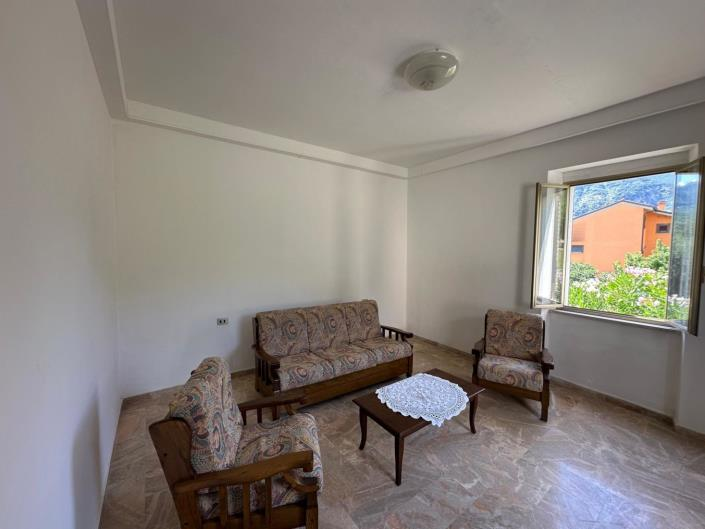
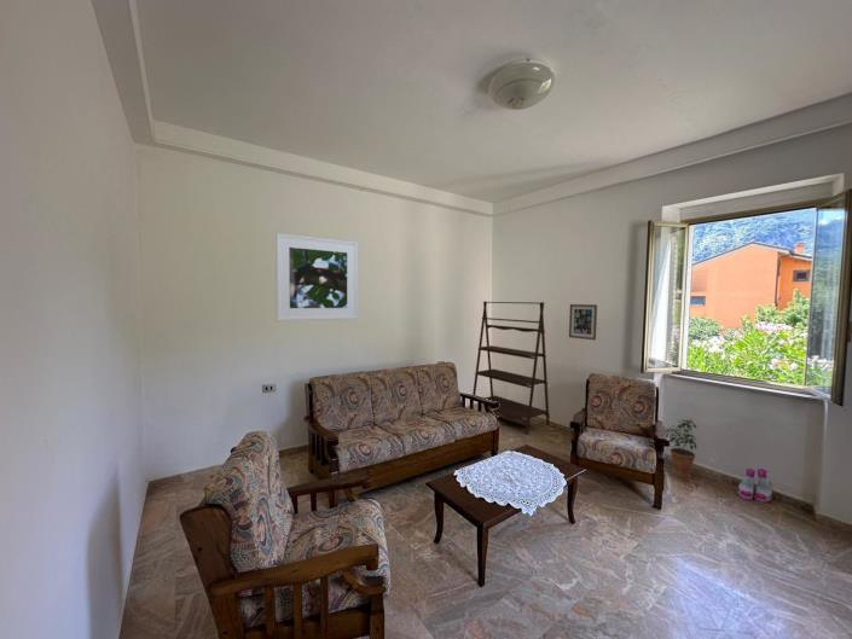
+ potted plant (679, 445)
+ wall art (583, 321)
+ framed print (319, 279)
+ boots (754, 483)
+ shelving unit (509, 354)
